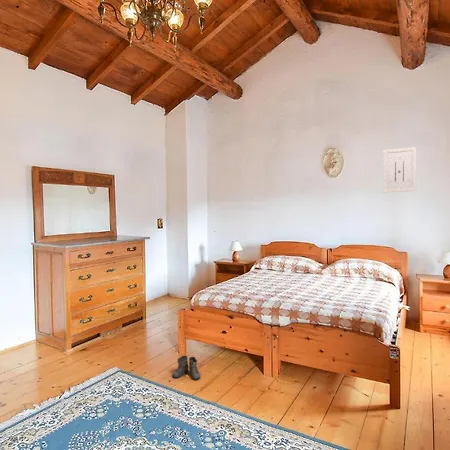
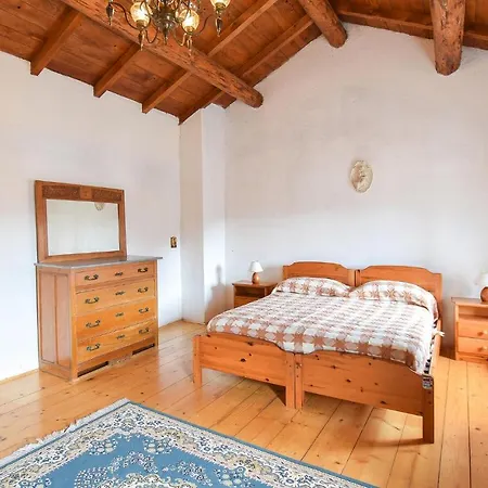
- wall art (399, 170)
- boots (186, 367)
